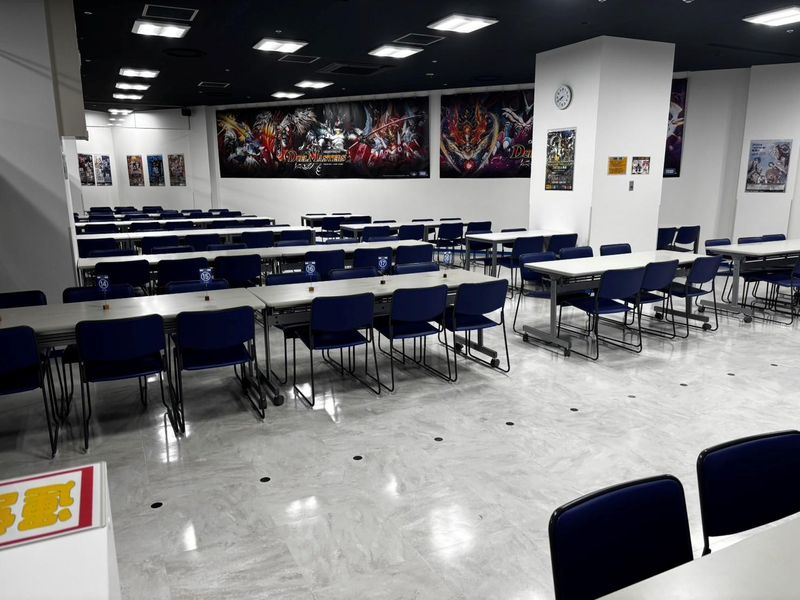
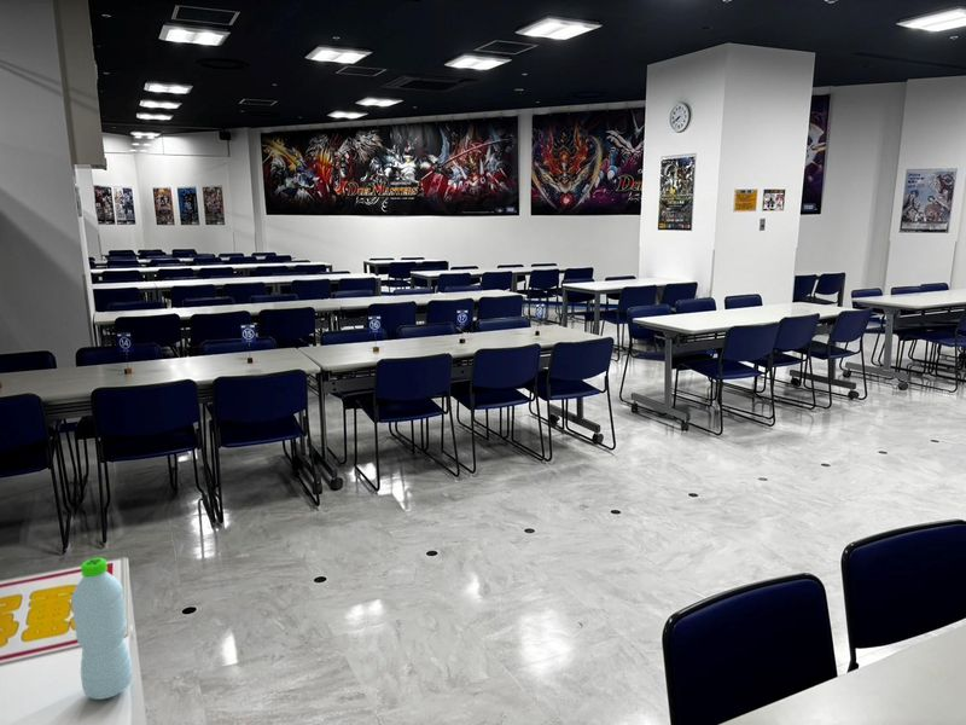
+ water bottle (101, 627)
